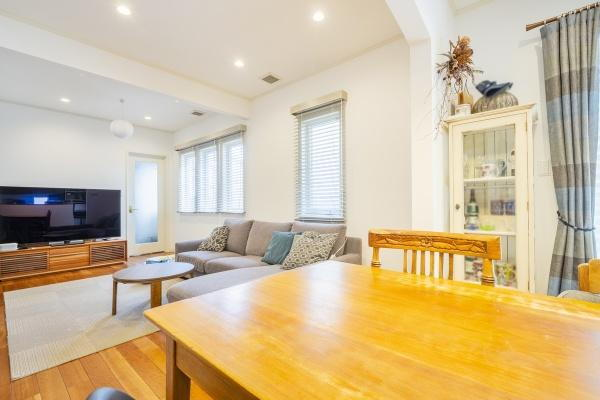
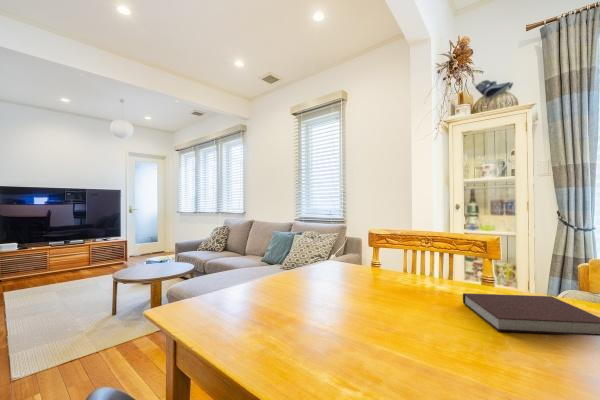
+ notebook (527, 311)
